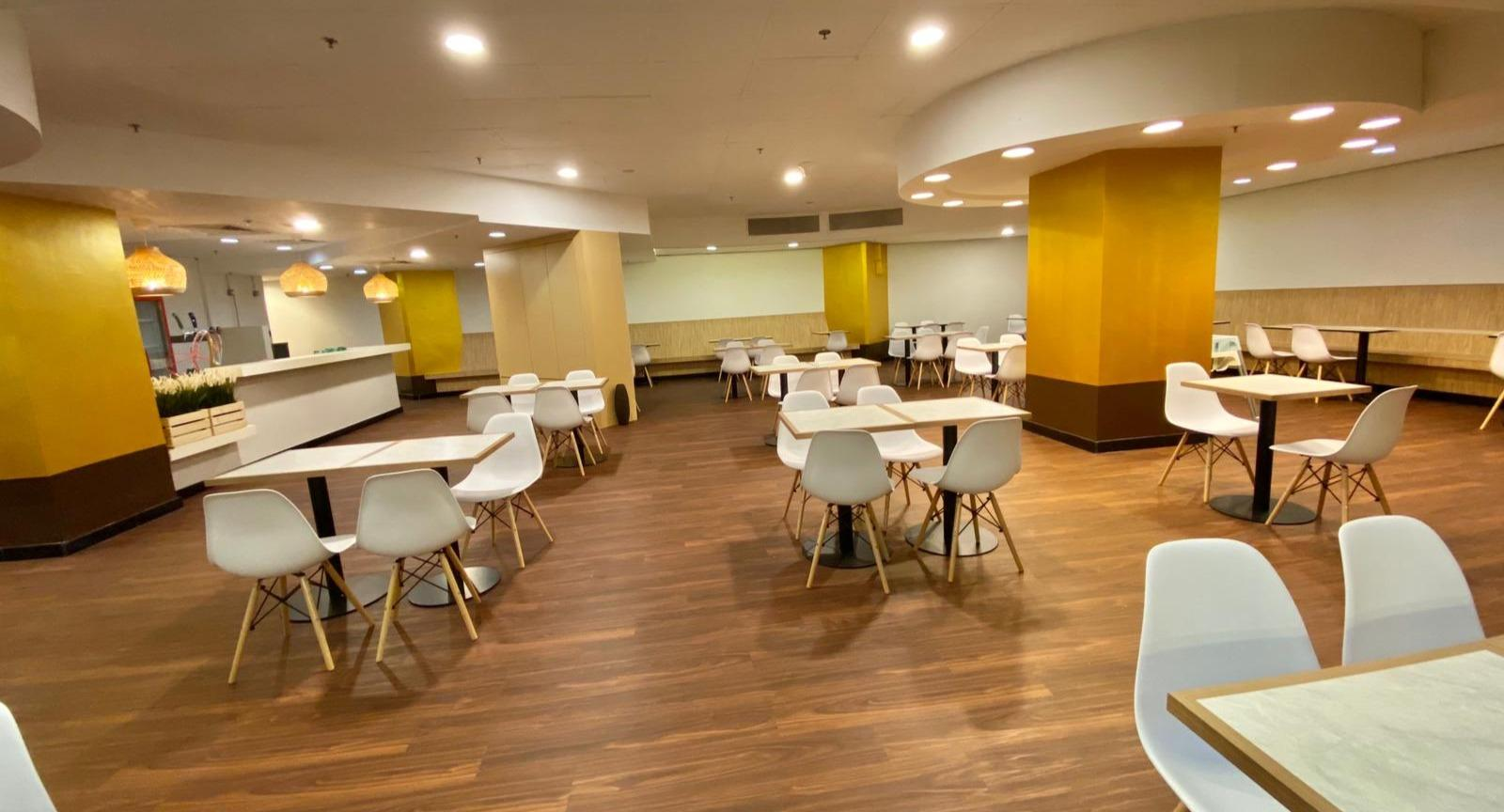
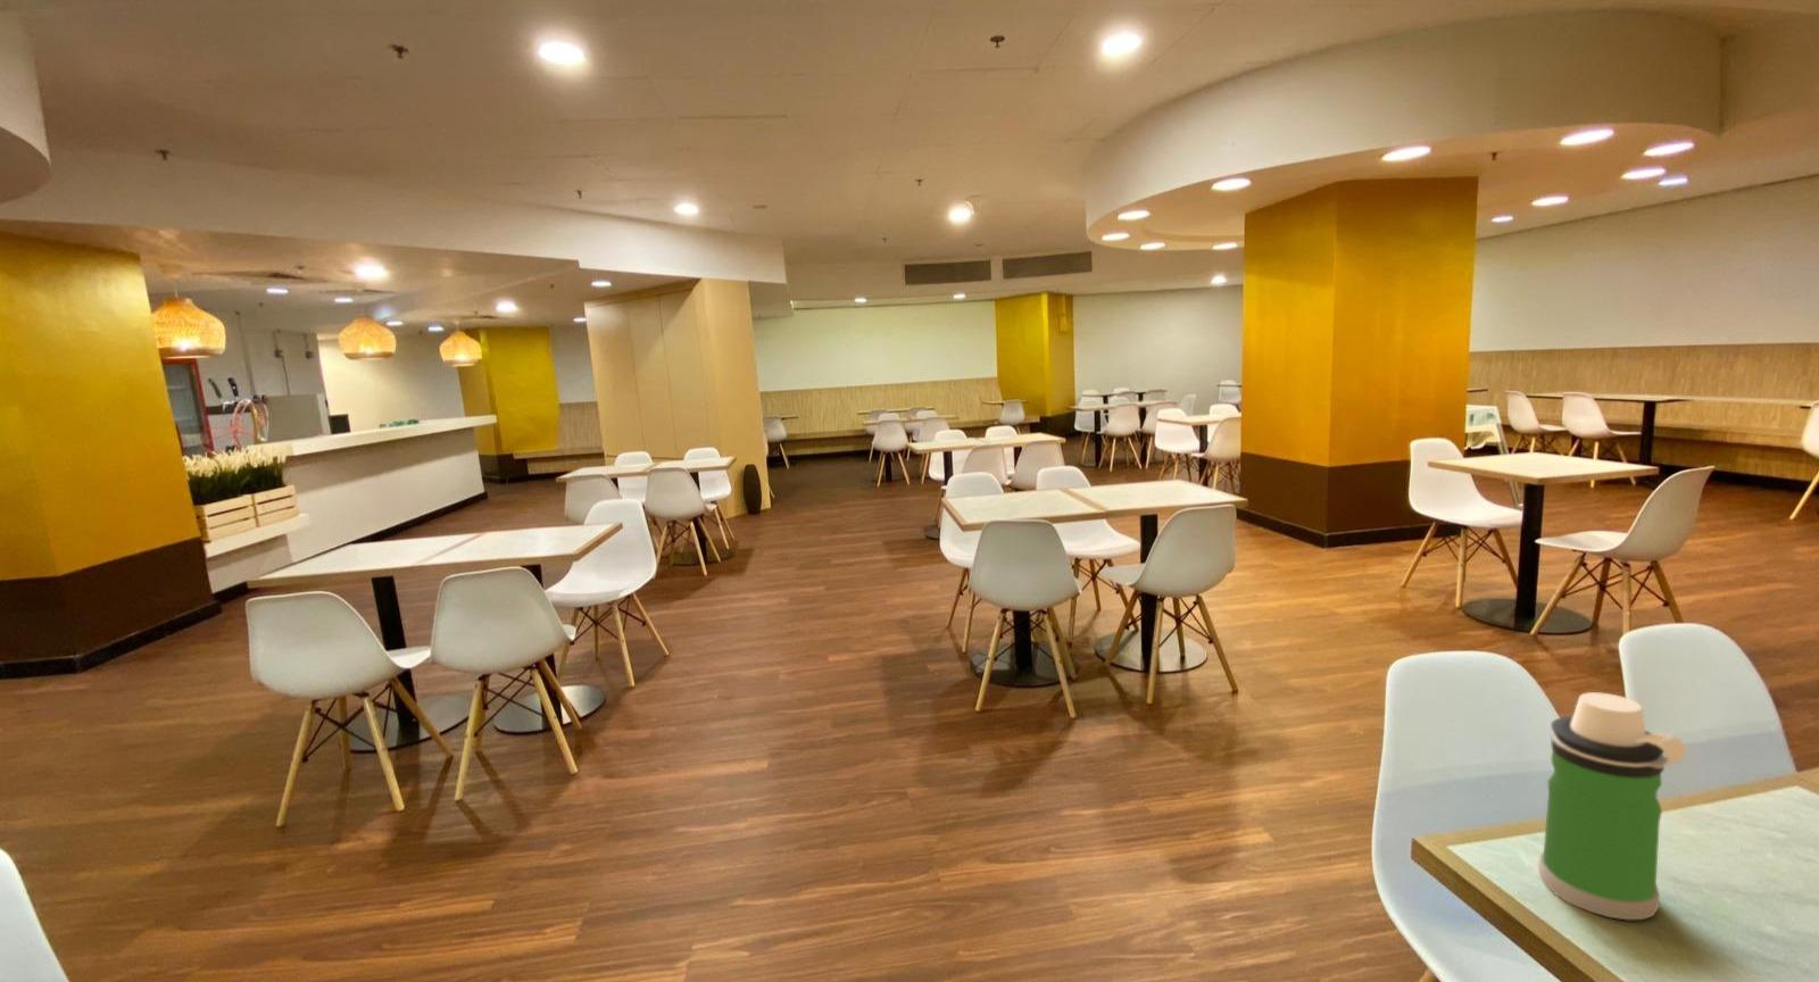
+ water bottle (1605, 798)
